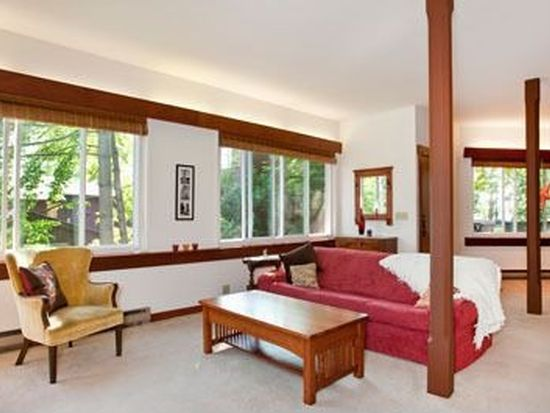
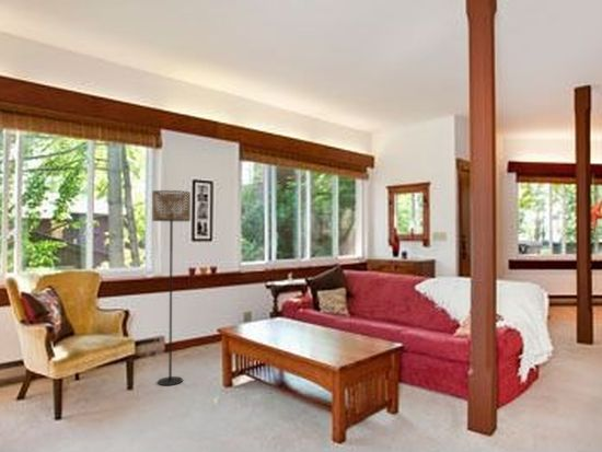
+ floor lamp (171, 286)
